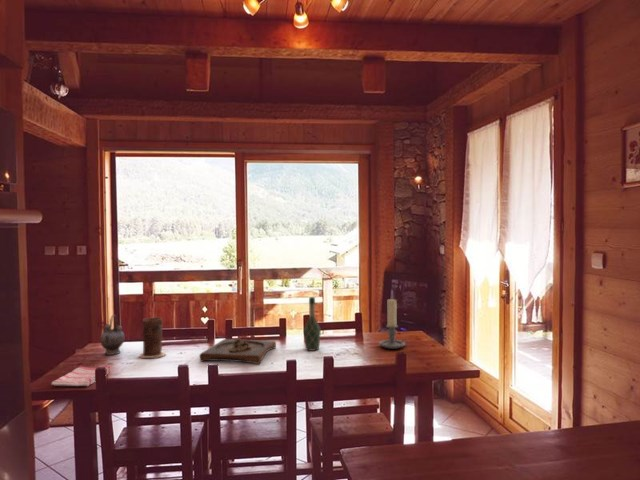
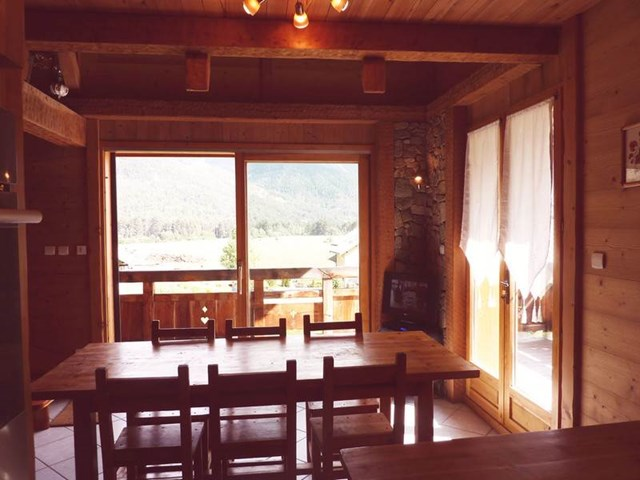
- teapot (111, 334)
- candle holder (394, 322)
- dish towel (82, 375)
- wine bottle (312, 323)
- wooden tray (240, 345)
- vase (152, 337)
